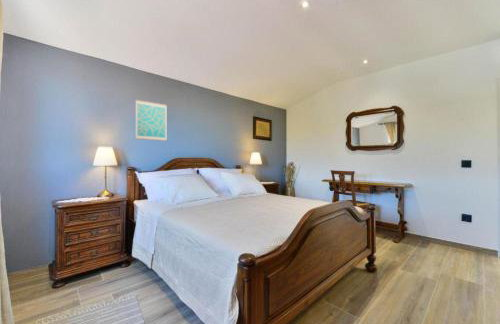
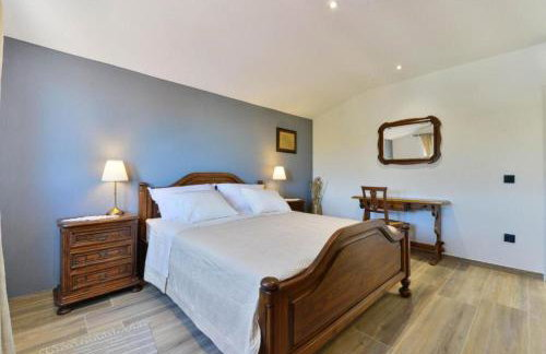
- wall art (151, 121)
